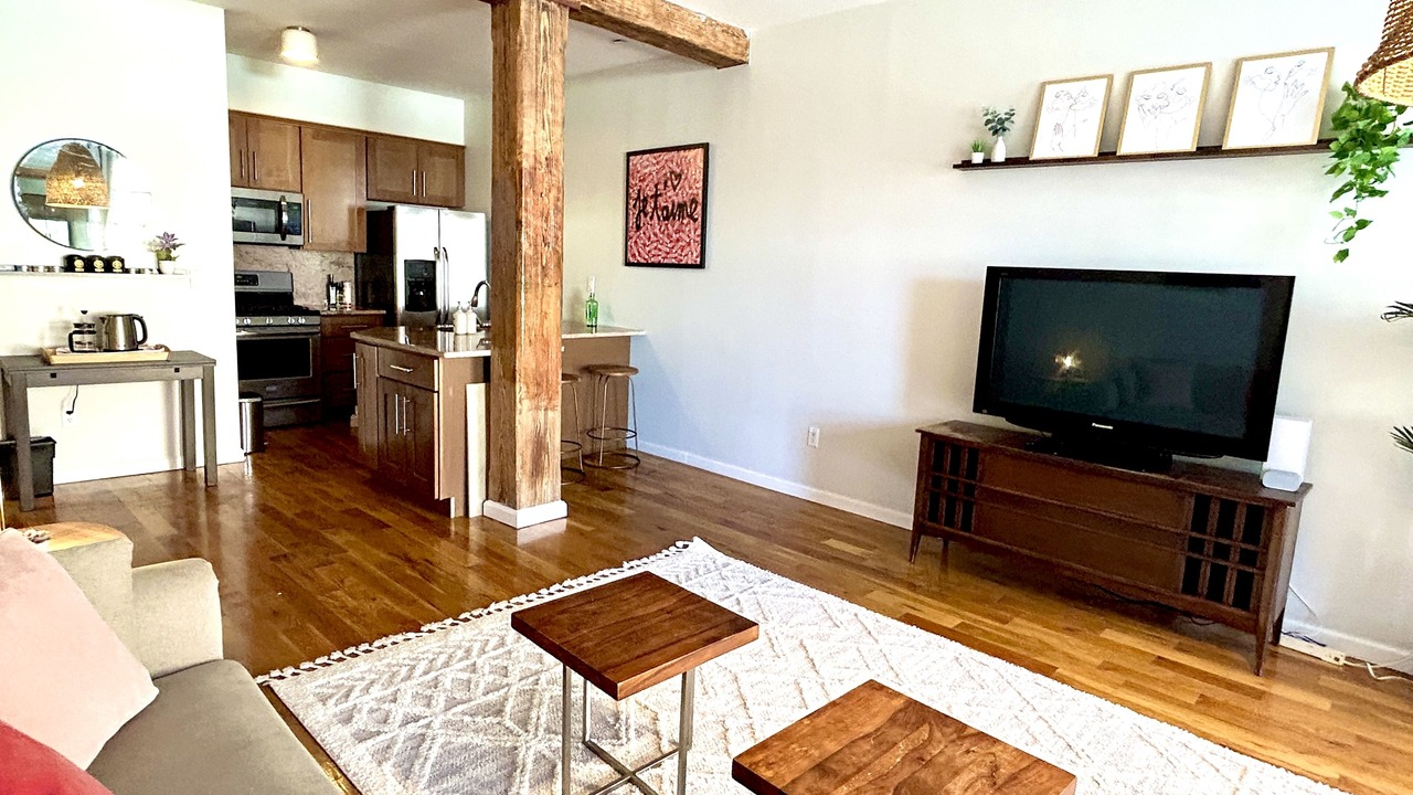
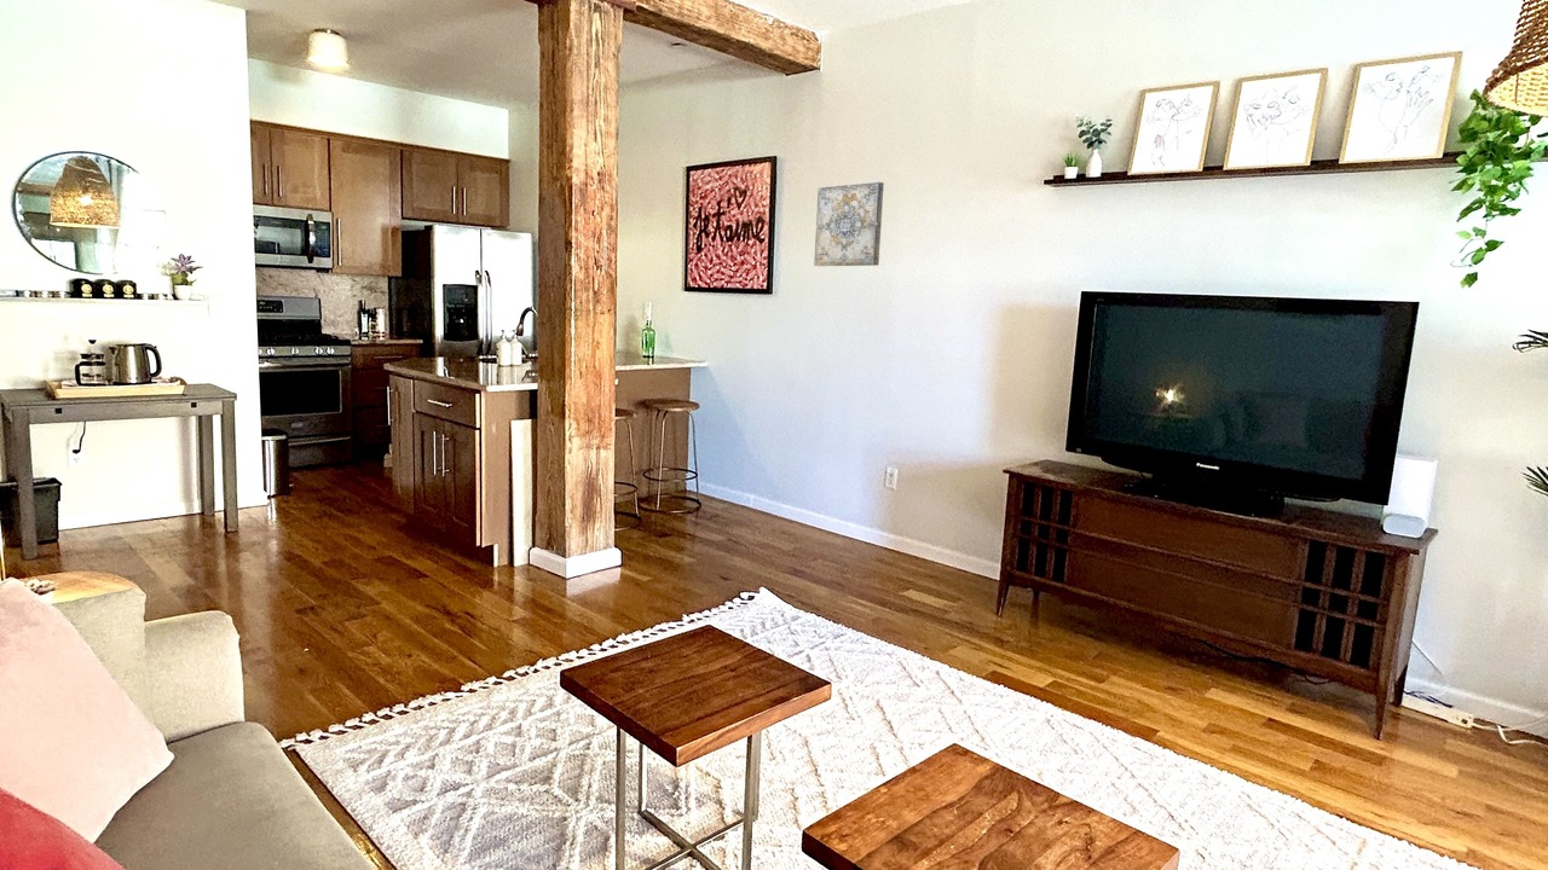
+ wall art (848, 225)
